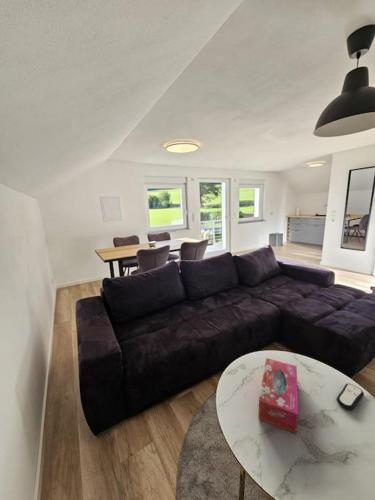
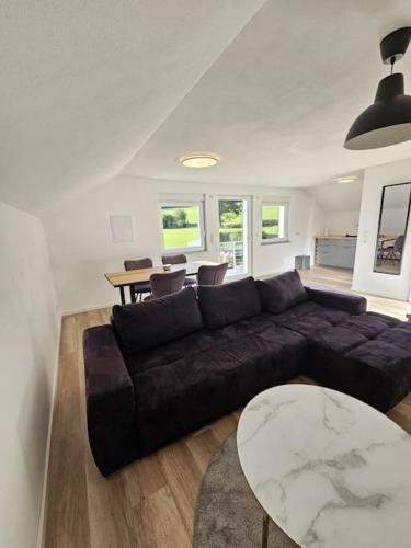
- remote control (349, 396)
- tissue box (279, 390)
